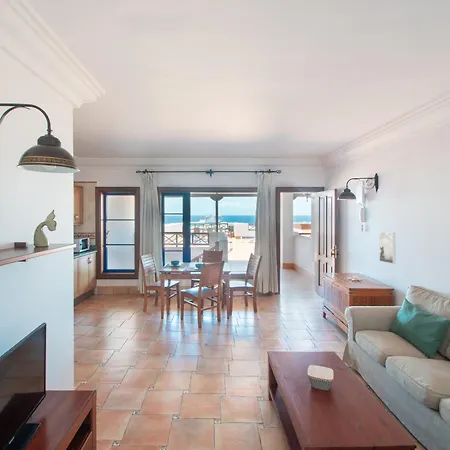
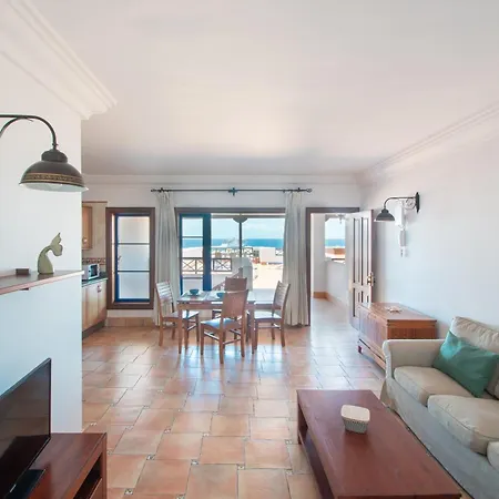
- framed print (387, 247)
